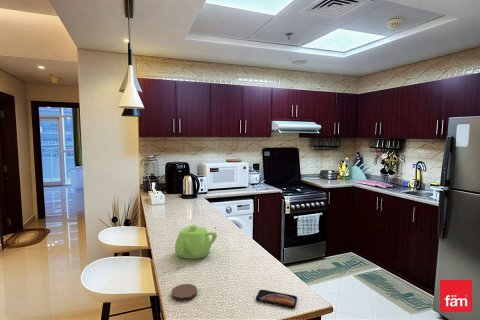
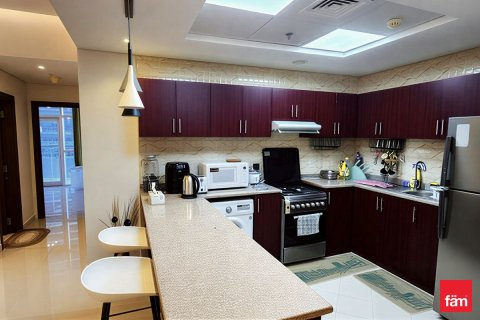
- coaster (184, 292)
- smartphone (276, 298)
- teapot (195, 241)
